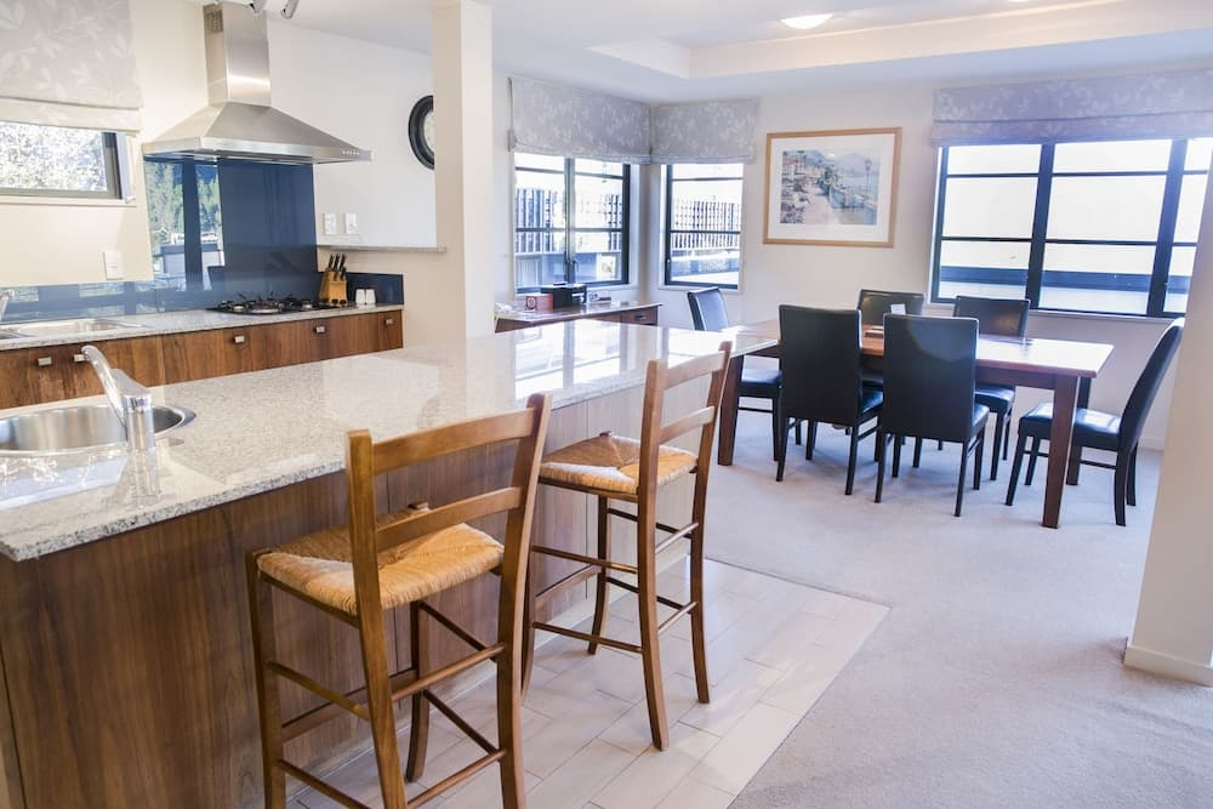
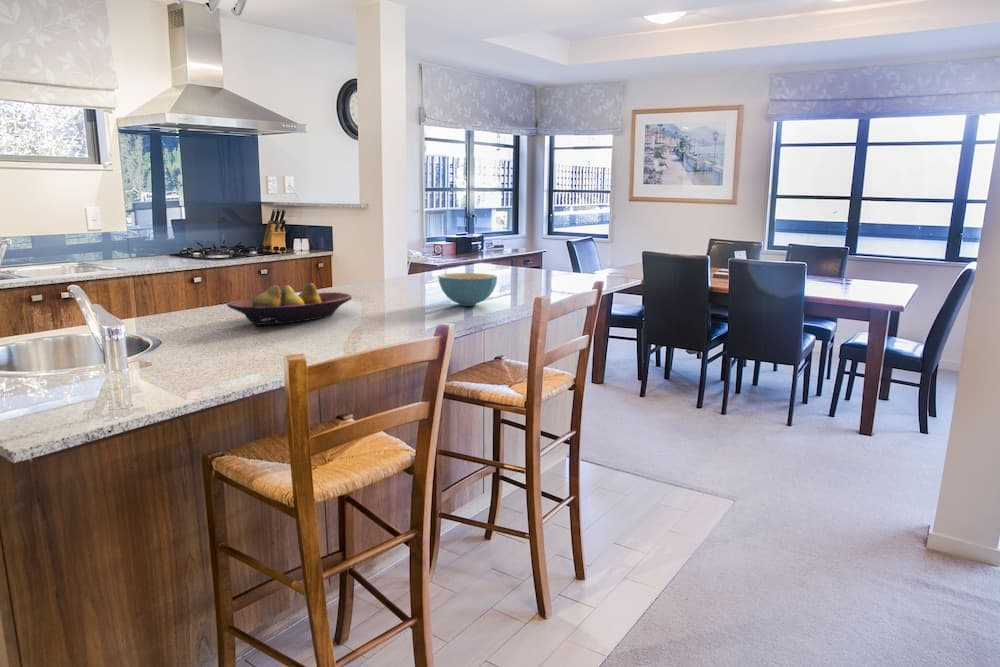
+ cereal bowl (467, 290)
+ fruit bowl (292, 301)
